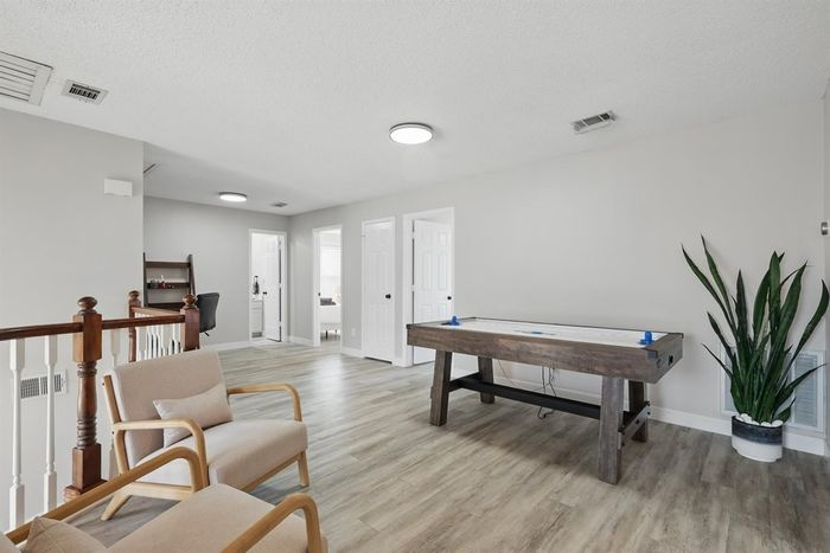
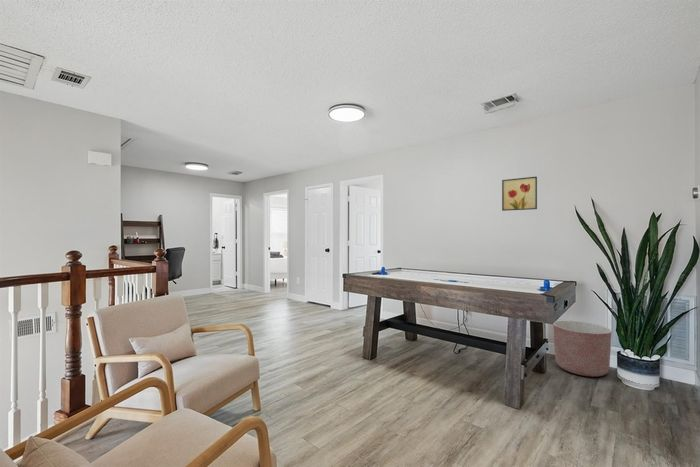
+ planter (581, 348)
+ wall art (519, 194)
